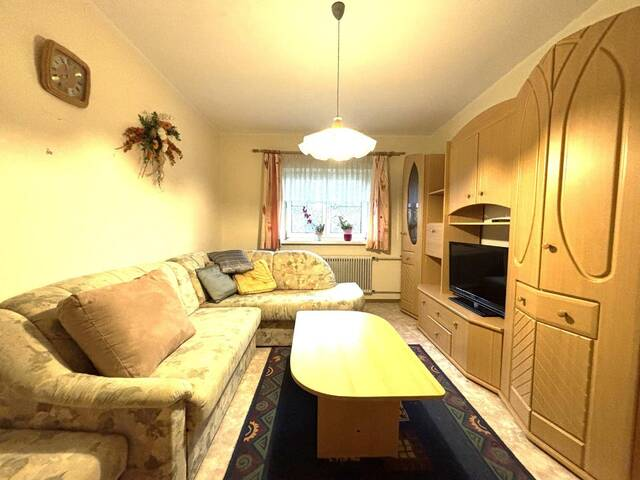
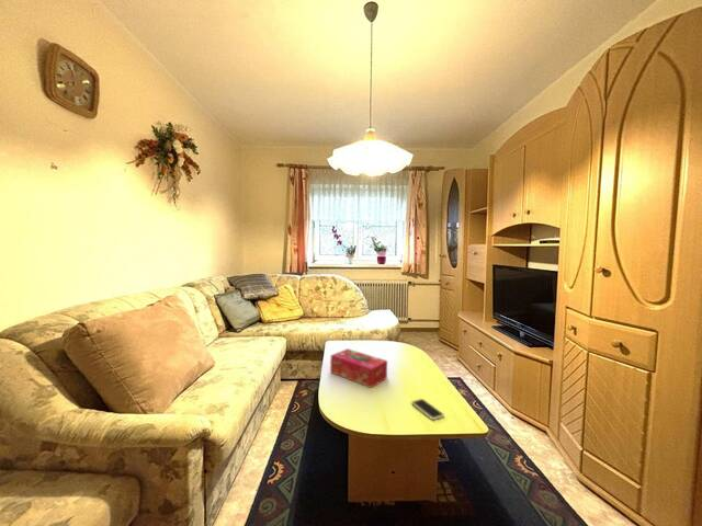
+ smartphone (427, 409)
+ tissue box (358, 366)
